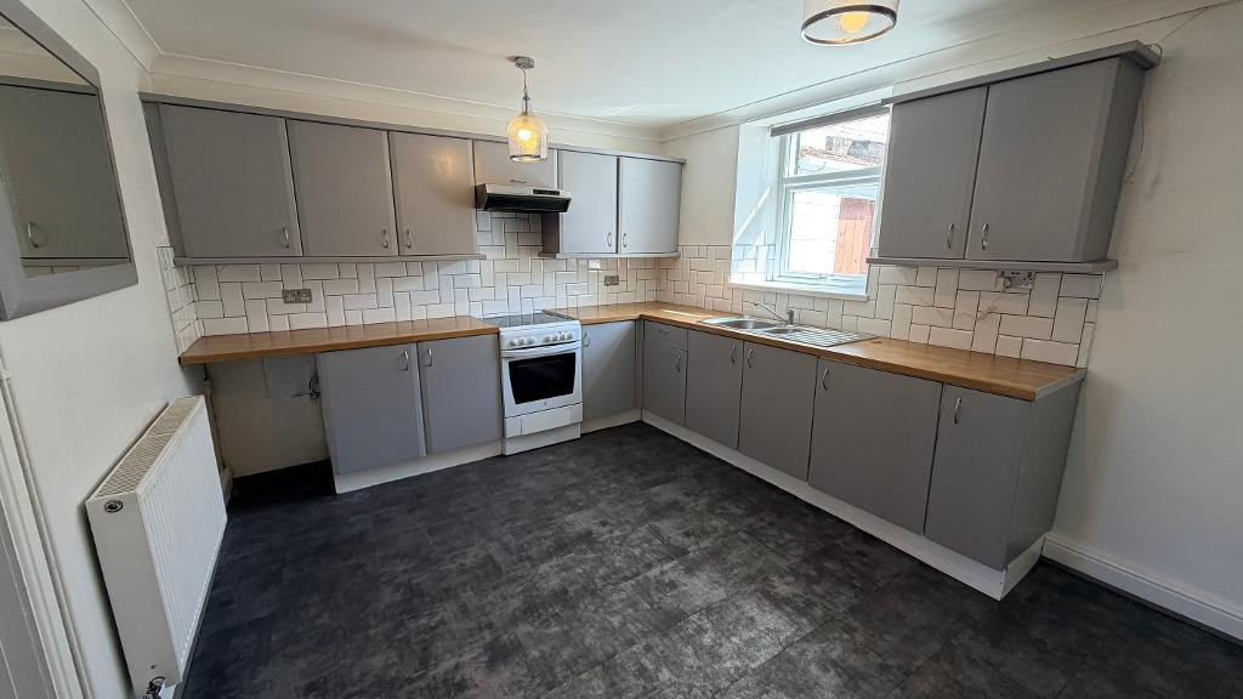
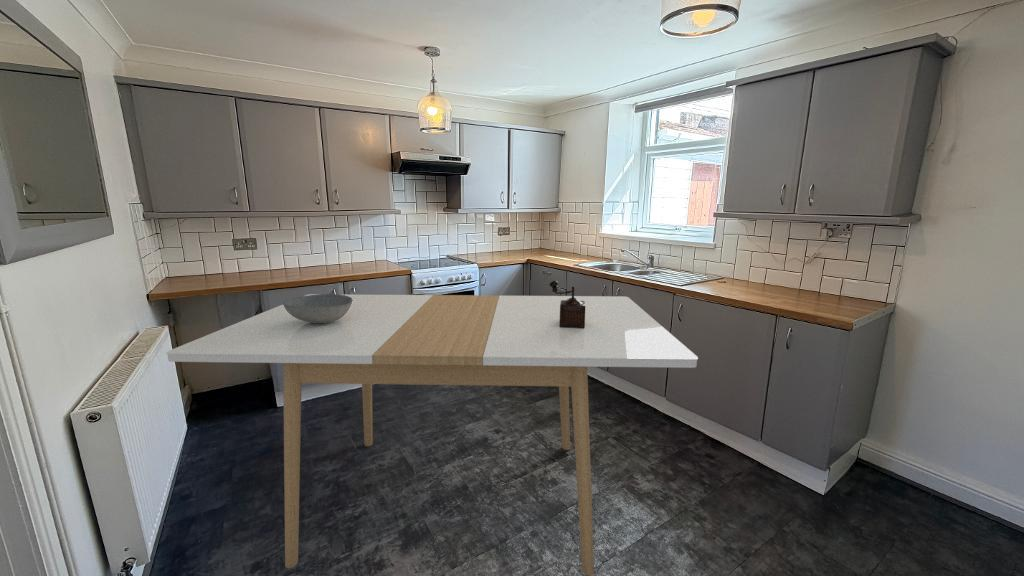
+ dining table (454, 384)
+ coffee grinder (566, 303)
+ bowl (319, 310)
